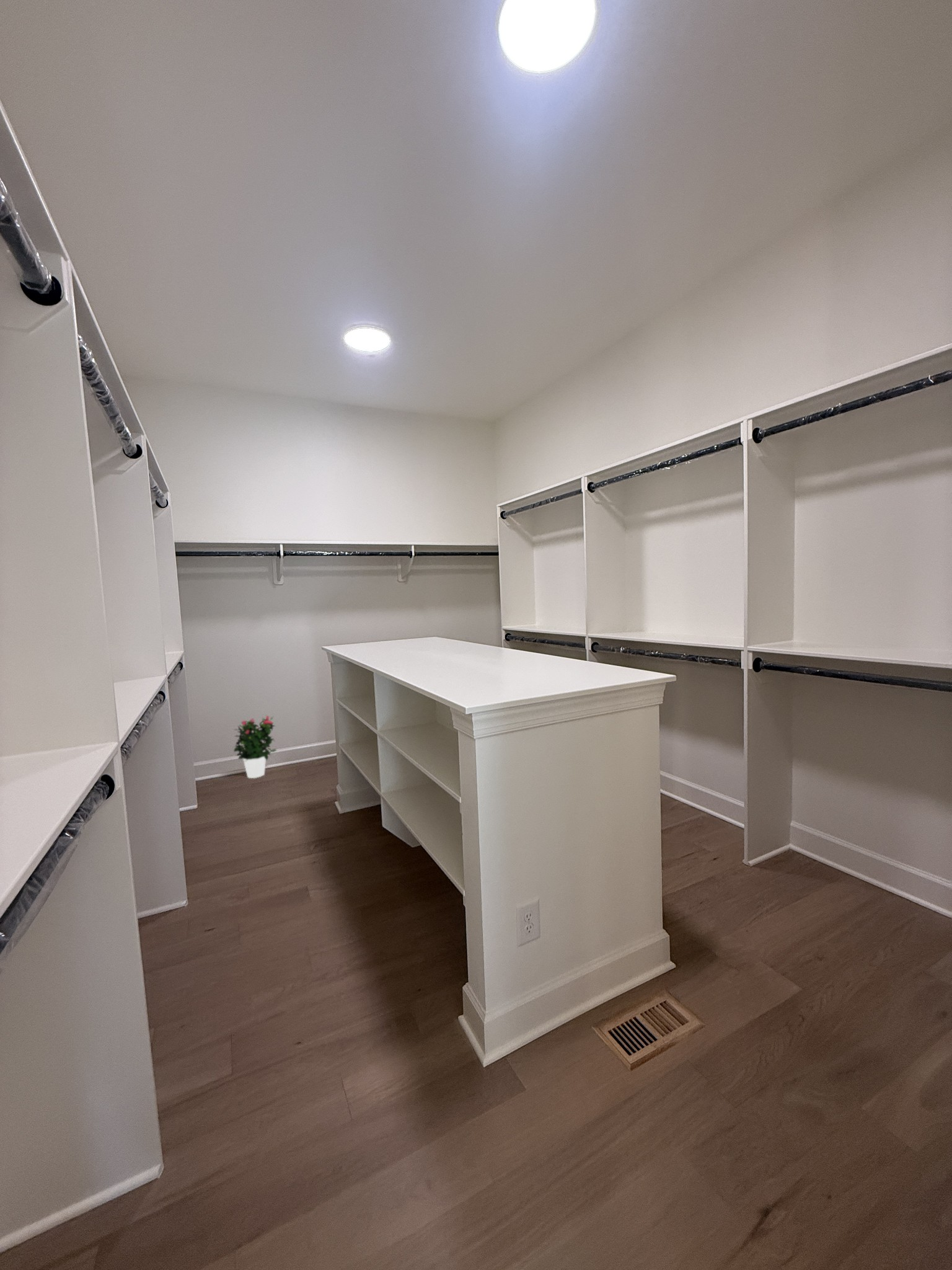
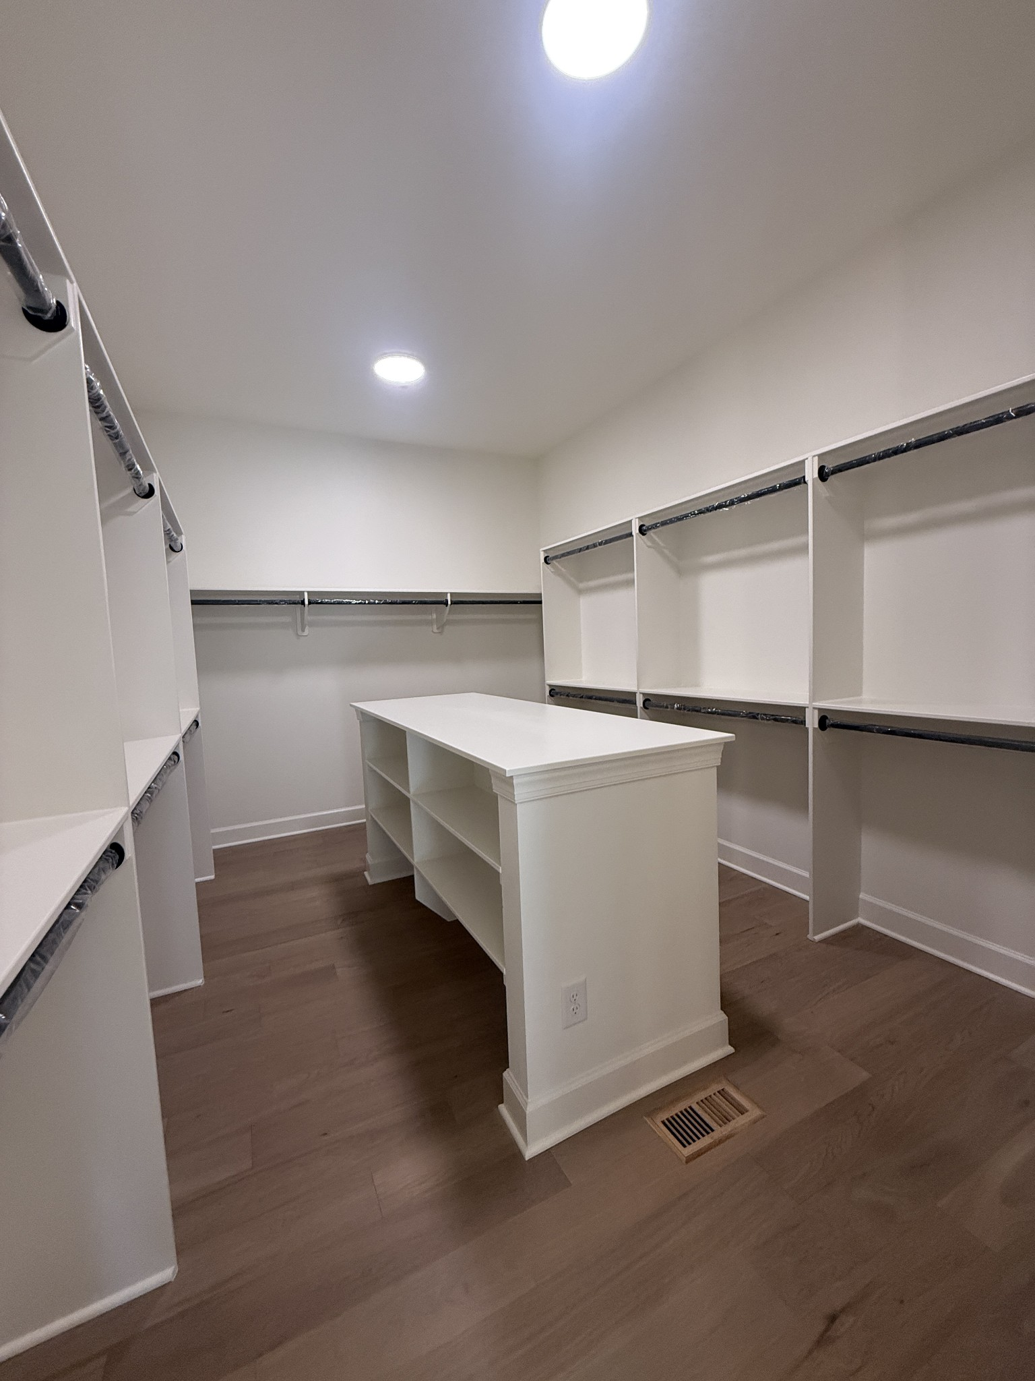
- potted flower (255, 747)
